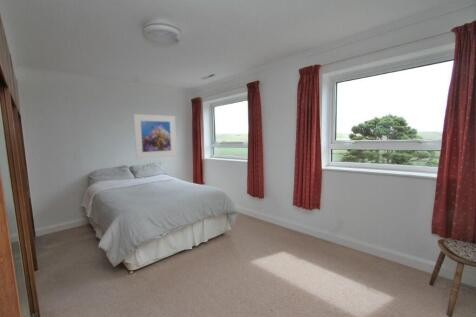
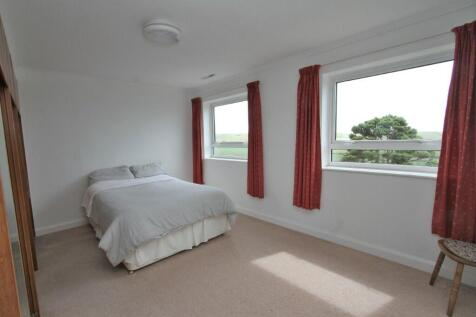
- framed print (156, 136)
